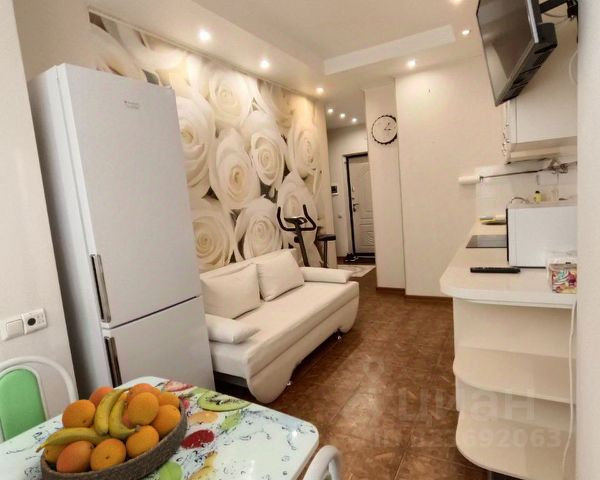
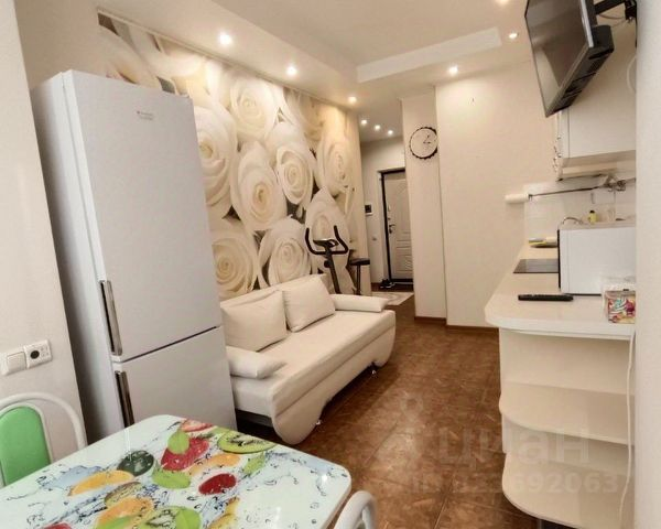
- fruit bowl (117, 419)
